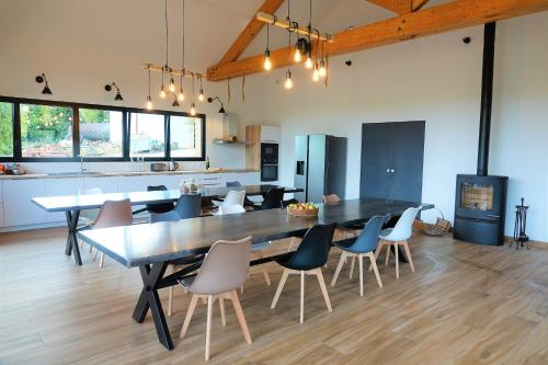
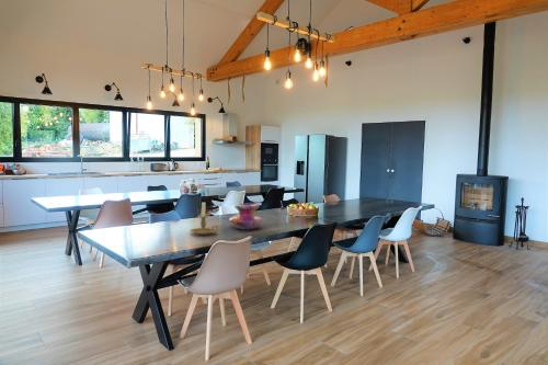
+ decorative vase (246, 216)
+ candle holder (203, 217)
